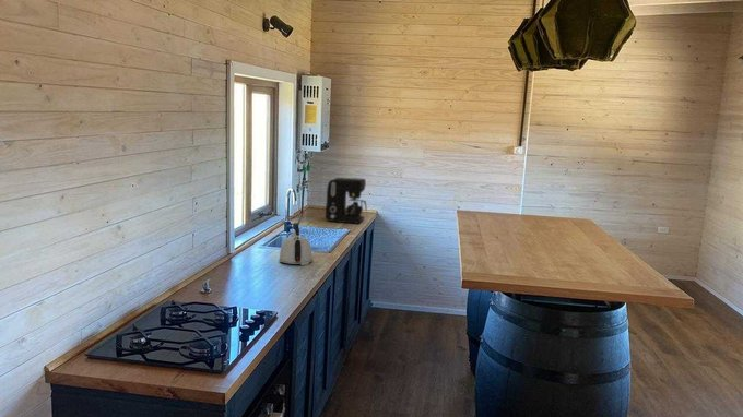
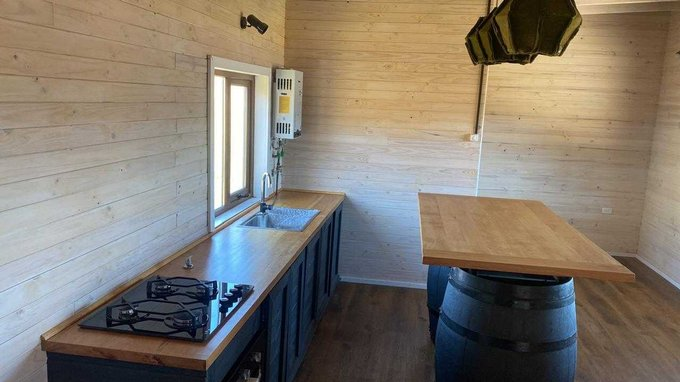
- coffee maker (349, 200)
- kettle (295, 242)
